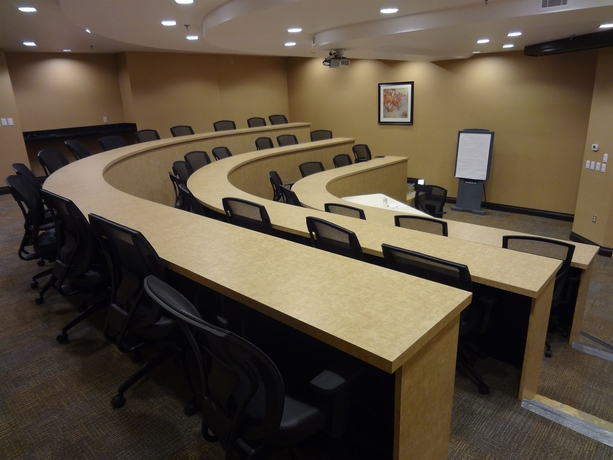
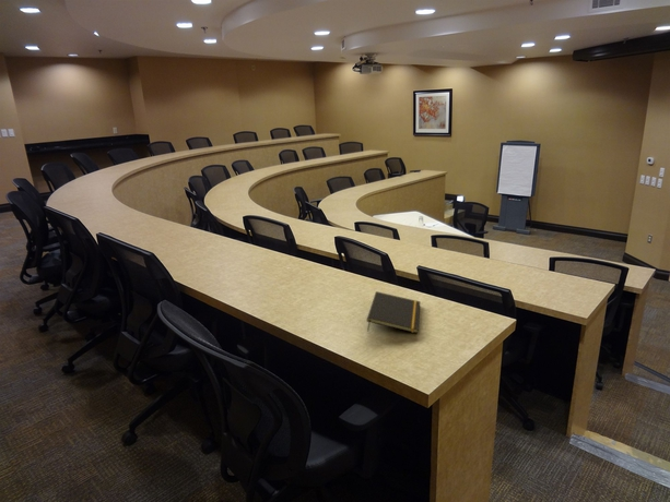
+ notepad (395, 310)
